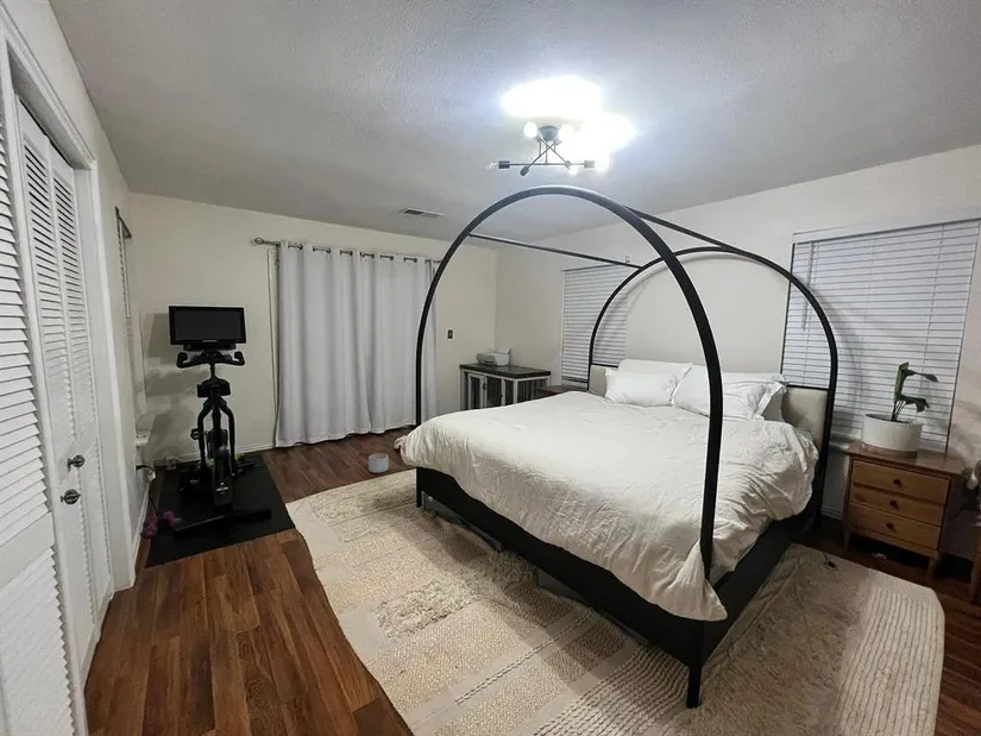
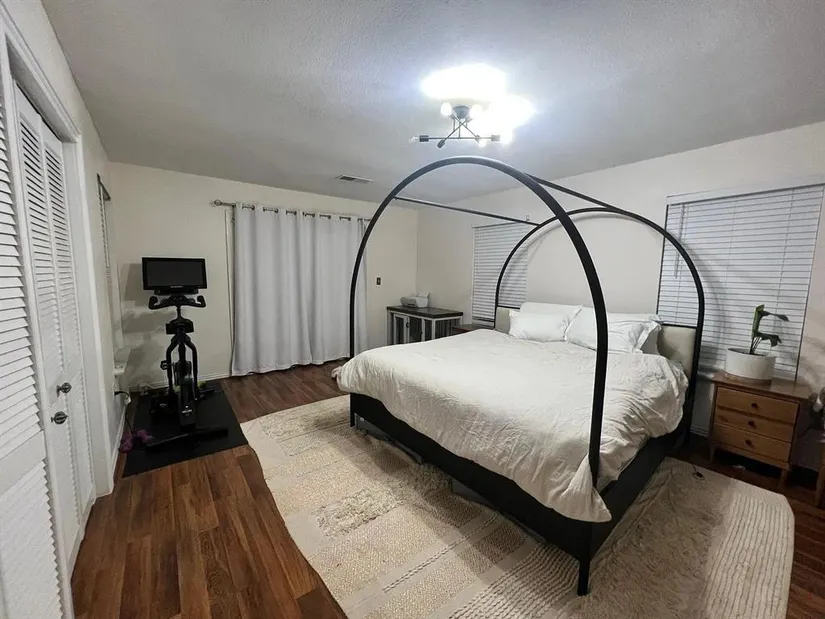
- planter (378, 463)
